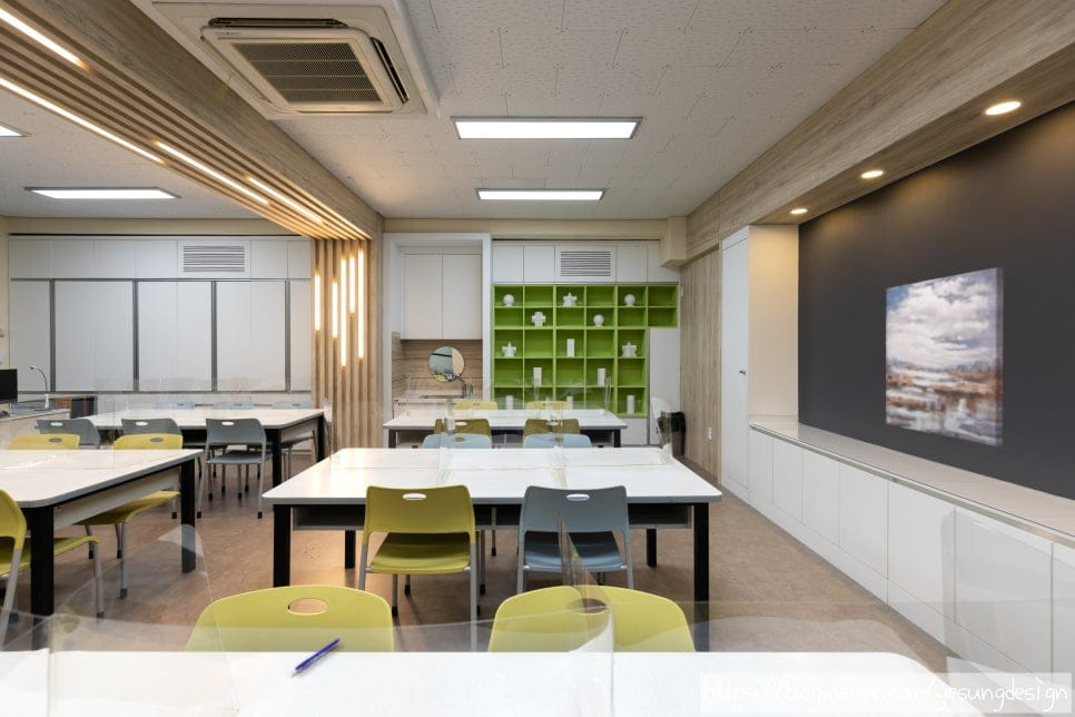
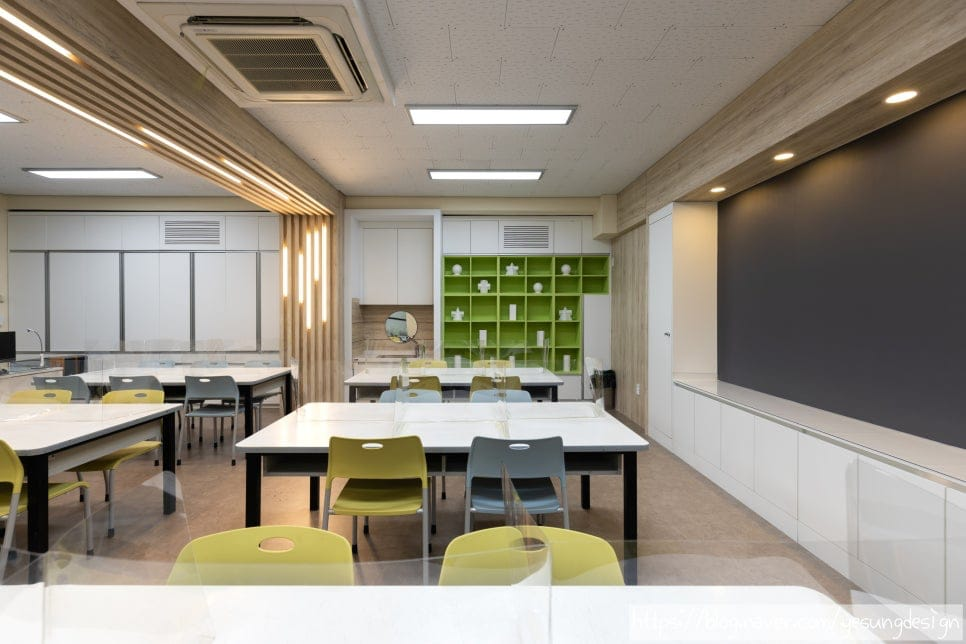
- wall art (936, 356)
- pen (319, 652)
